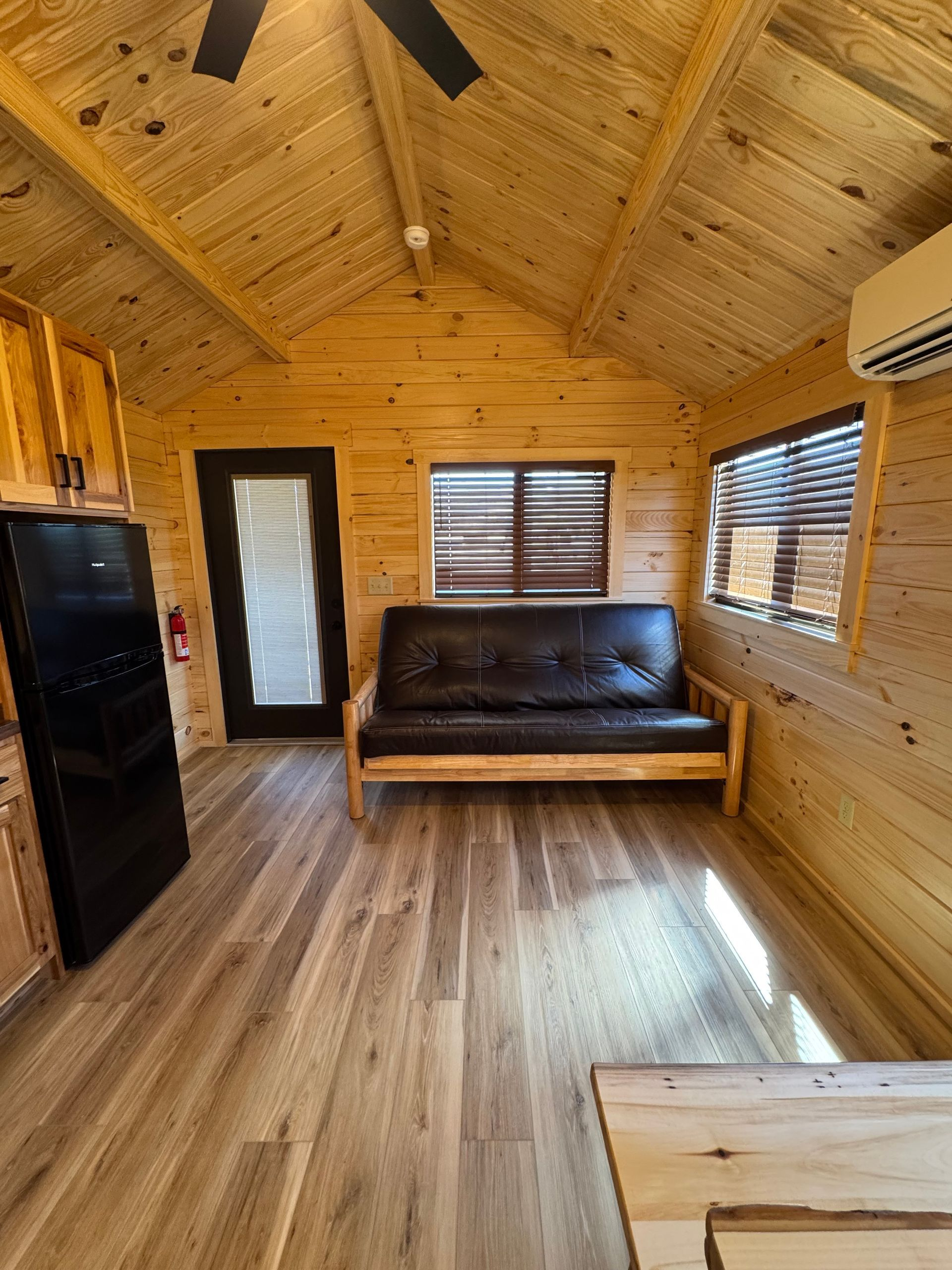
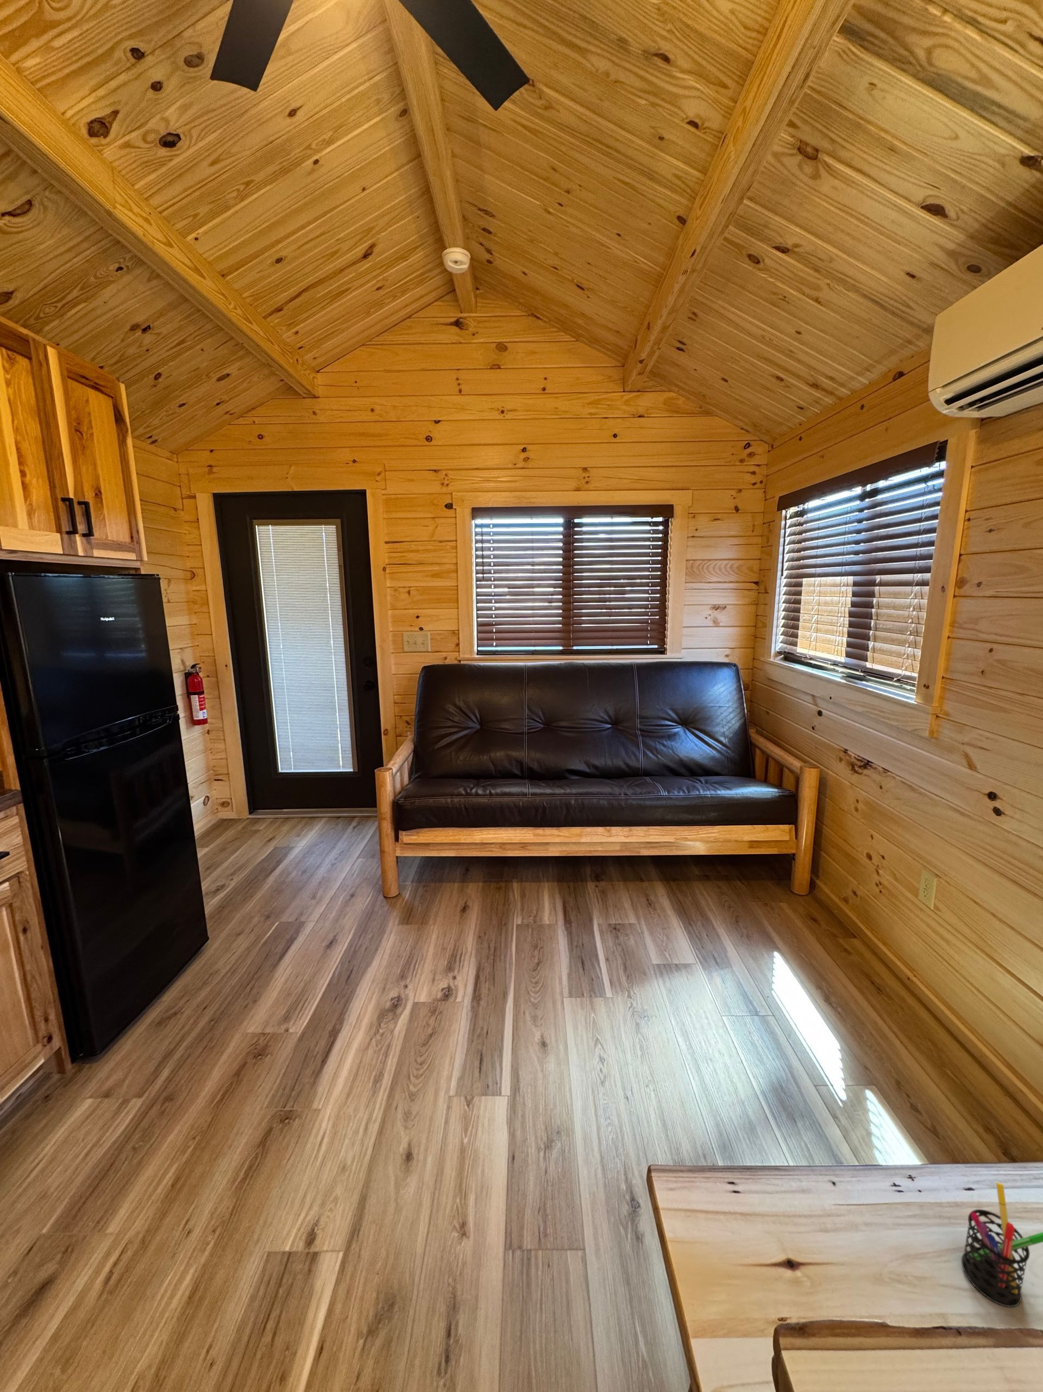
+ pen holder (1005, 1246)
